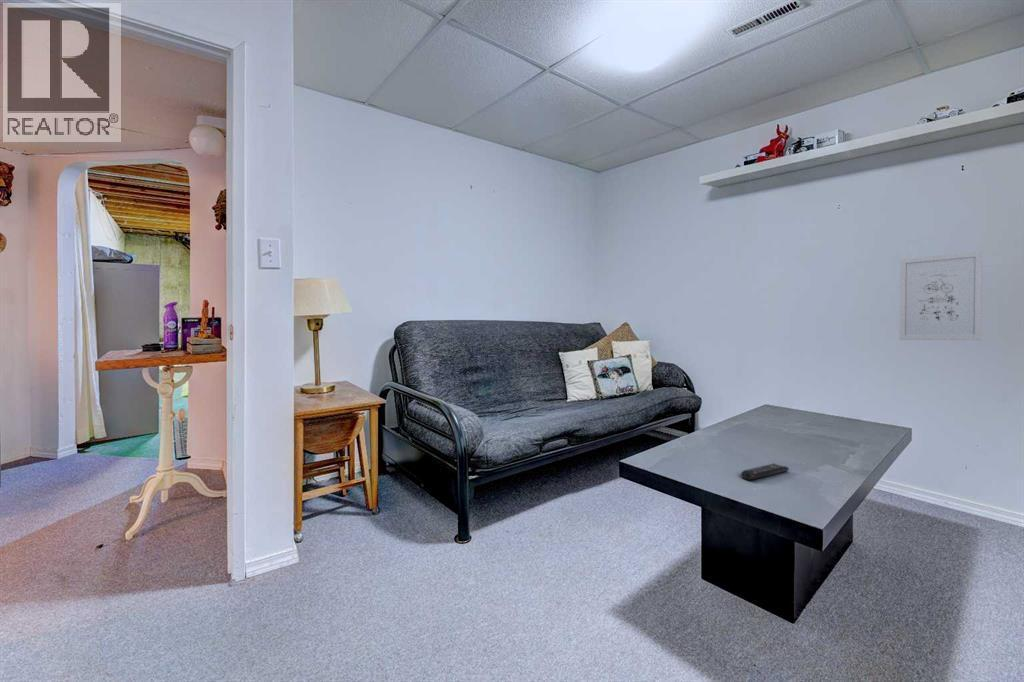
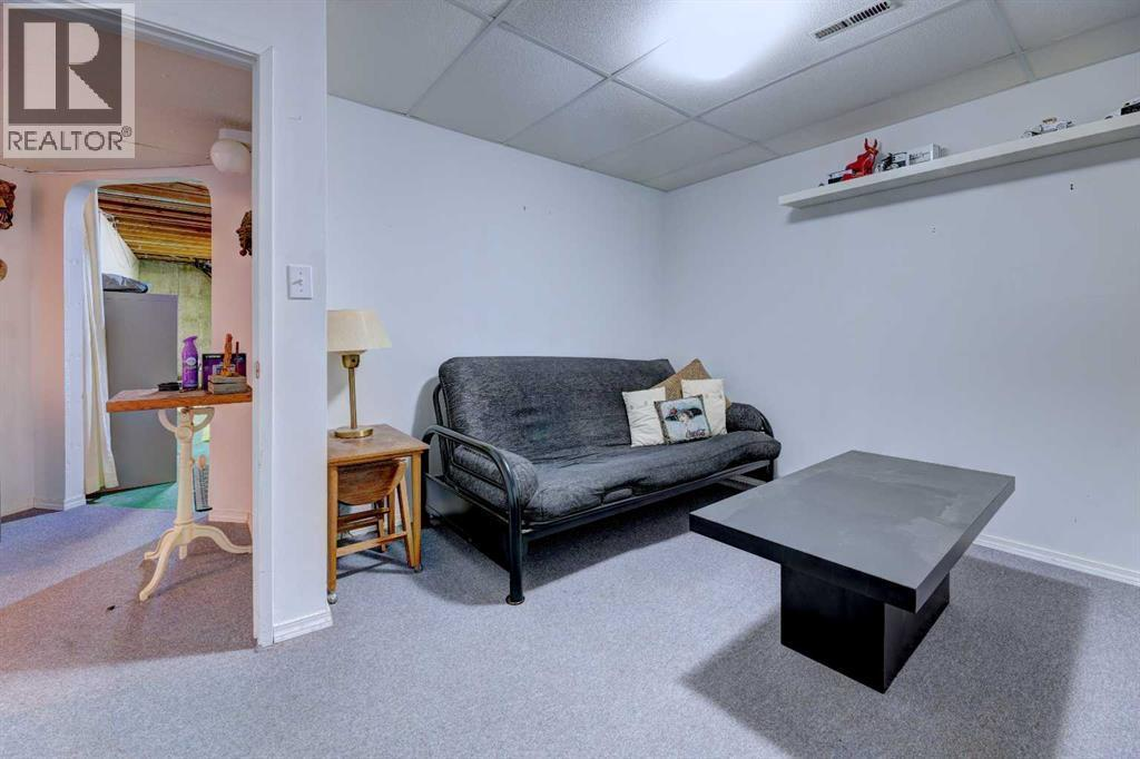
- wall art (938, 297)
- remote control (765, 471)
